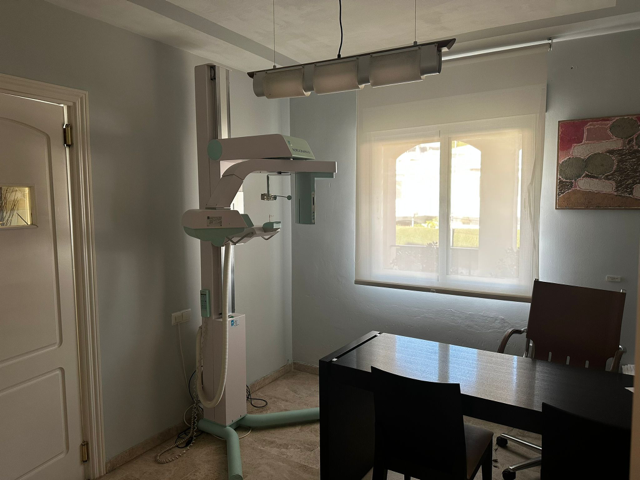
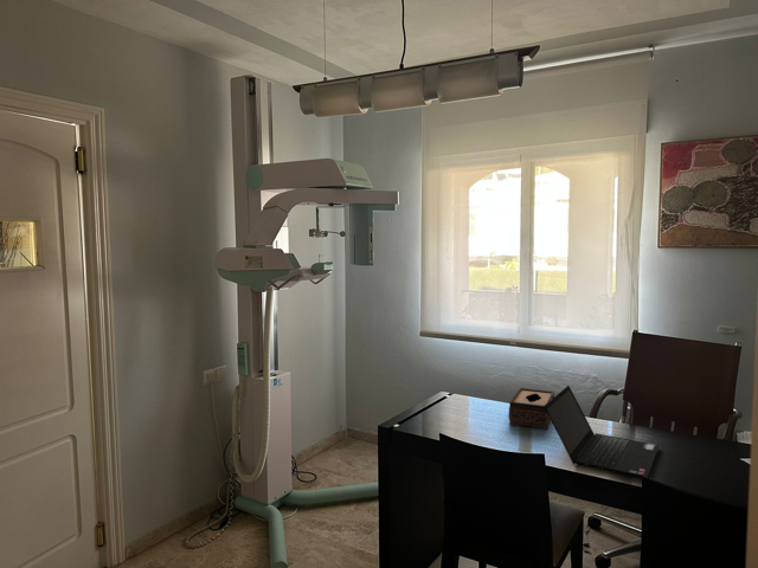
+ tissue box (532, 407)
+ laptop computer (603, 434)
